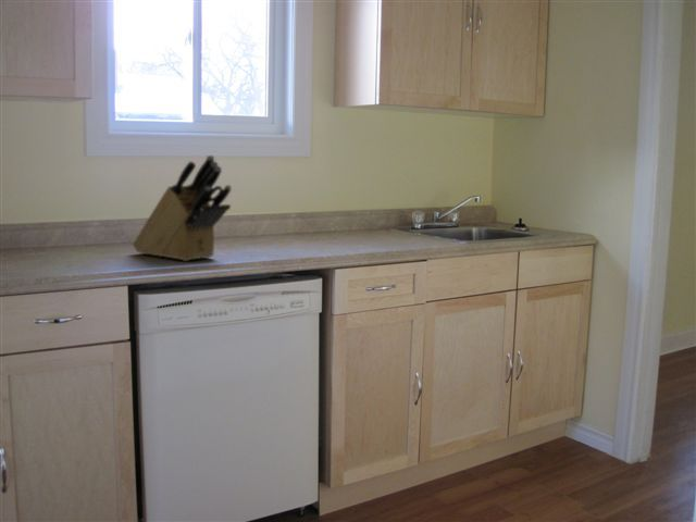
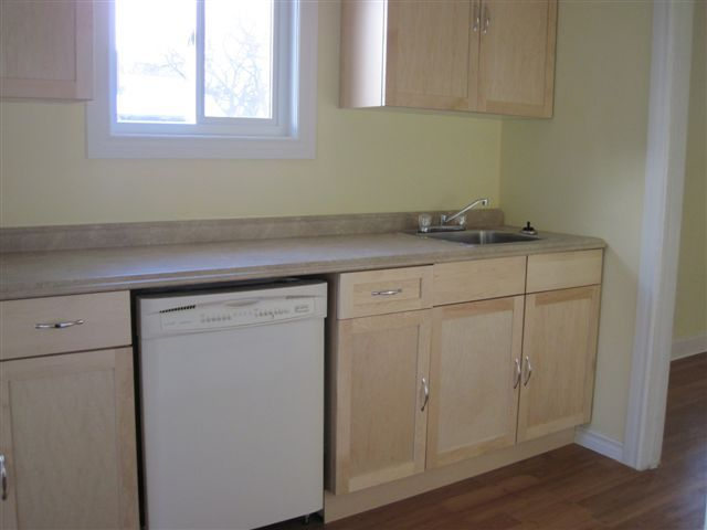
- knife block (181, 206)
